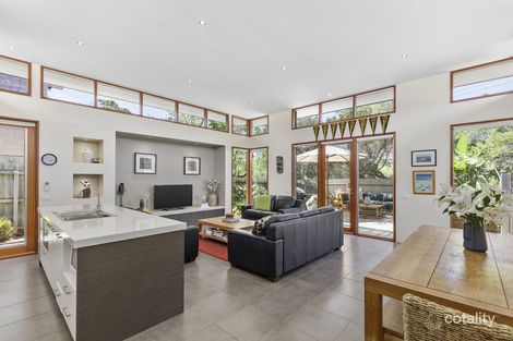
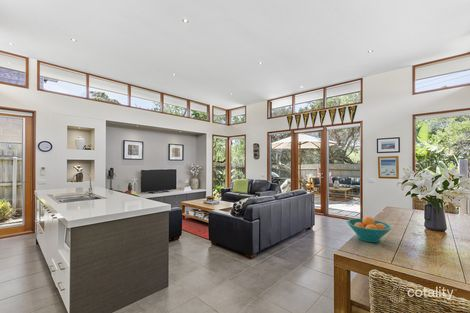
+ fruit bowl (368, 228)
